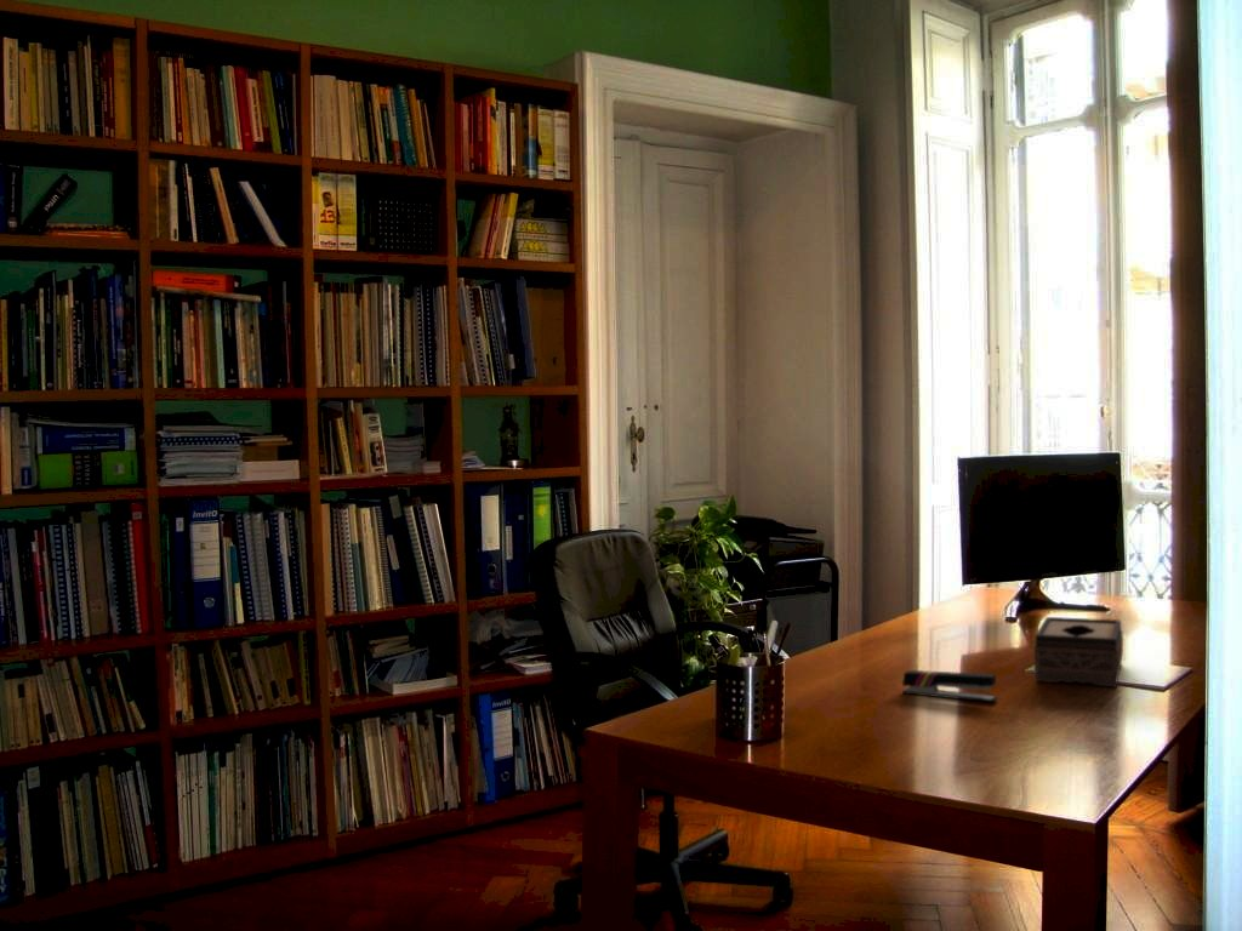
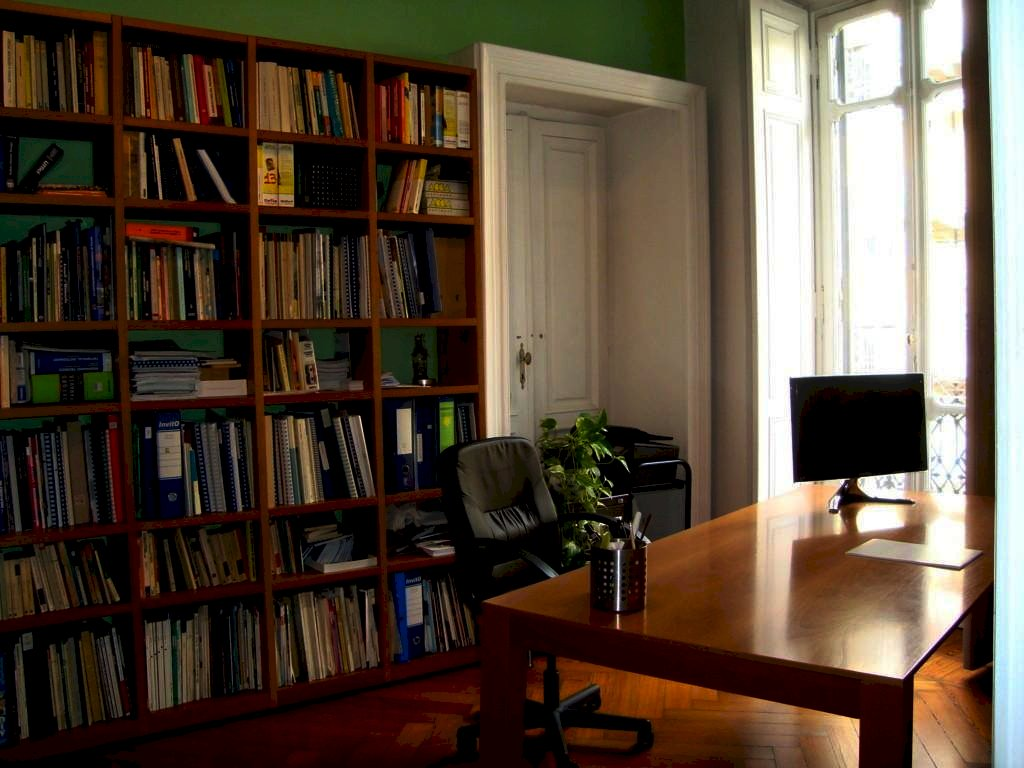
- tissue box (1079, 650)
- stapler (948, 684)
